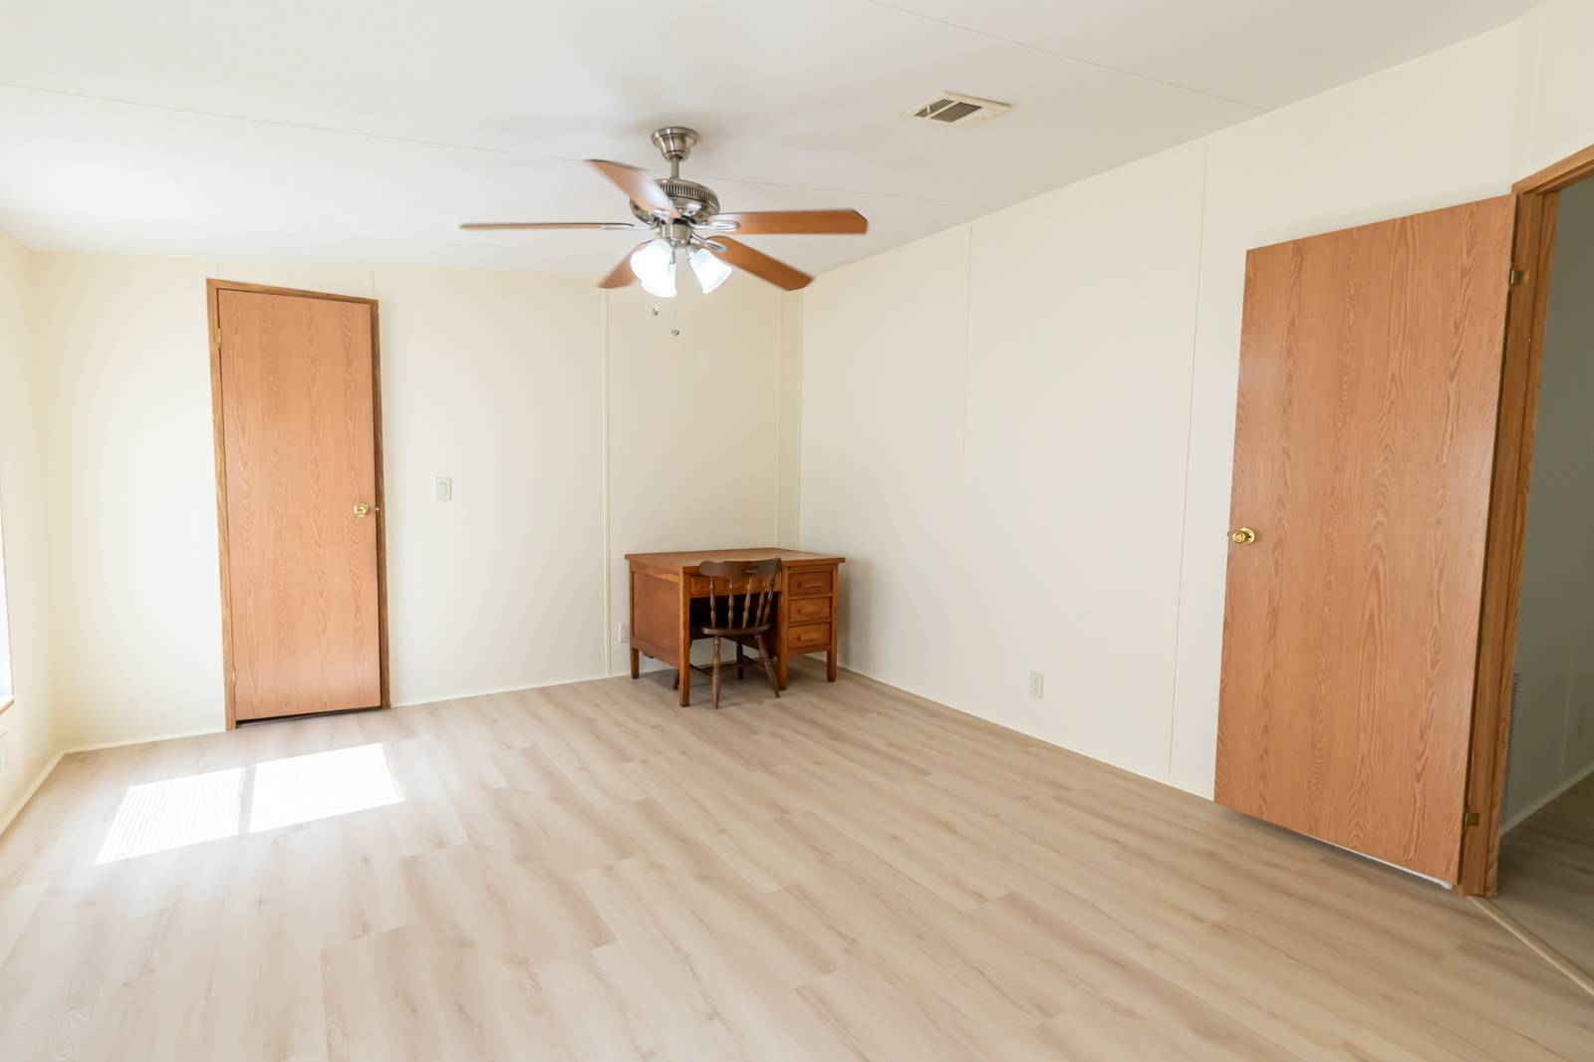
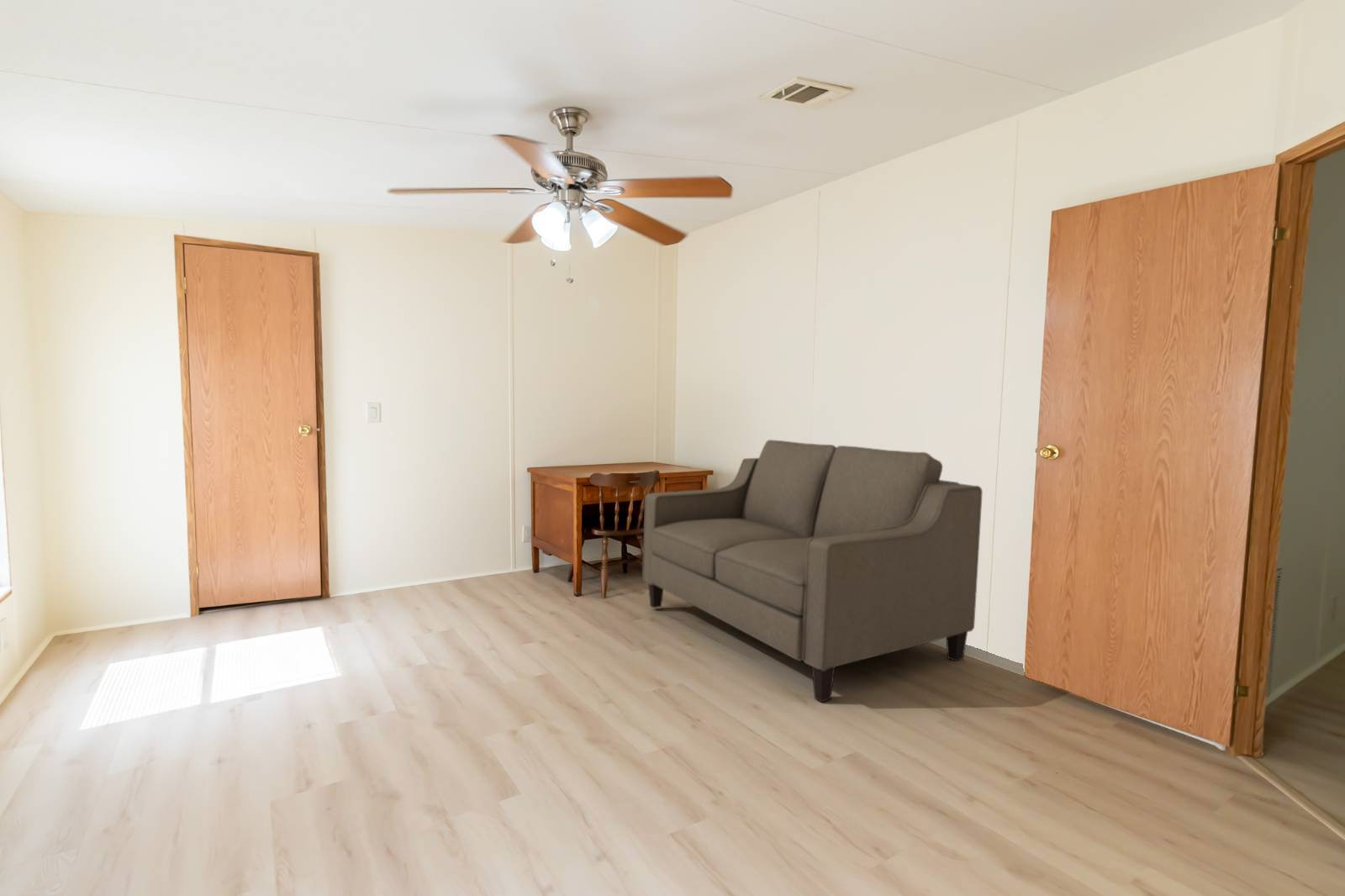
+ sofa (790, 539)
